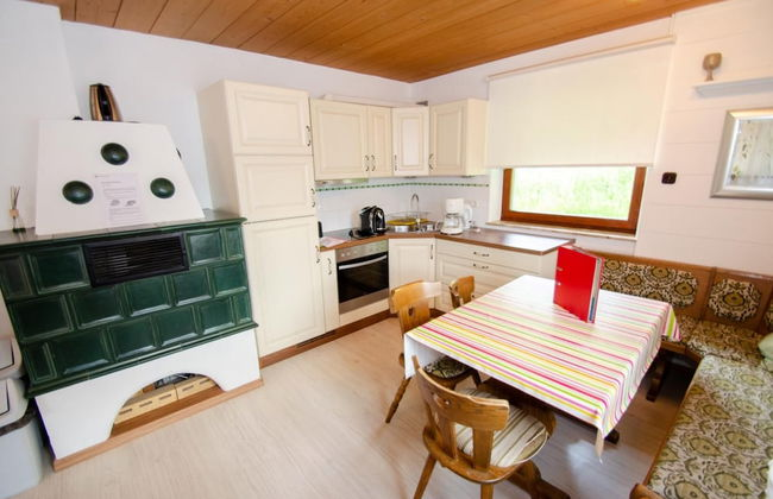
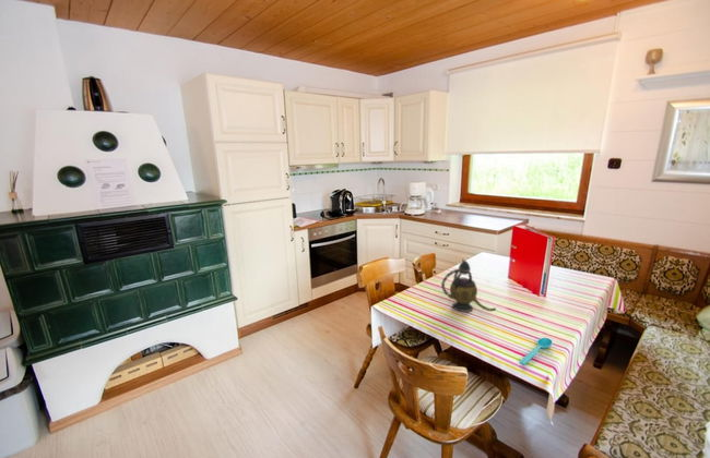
+ teapot (470, 286)
+ spoon (535, 350)
